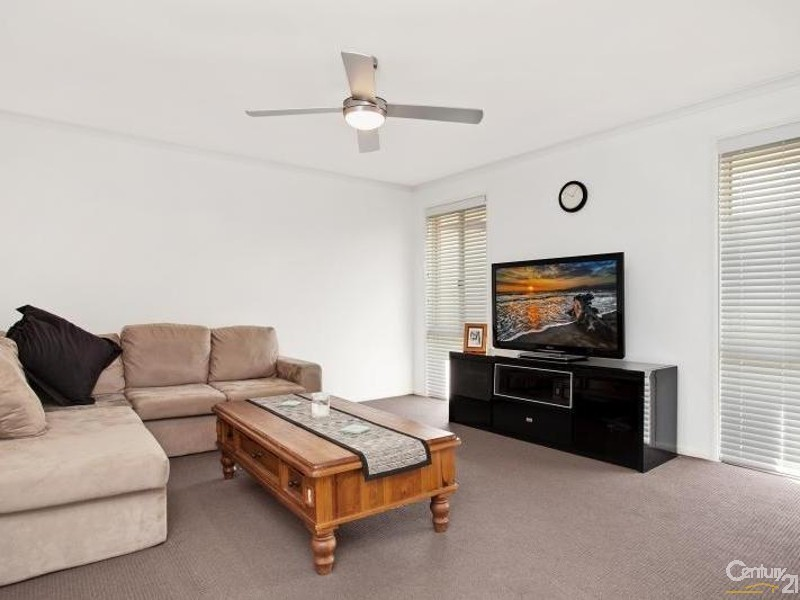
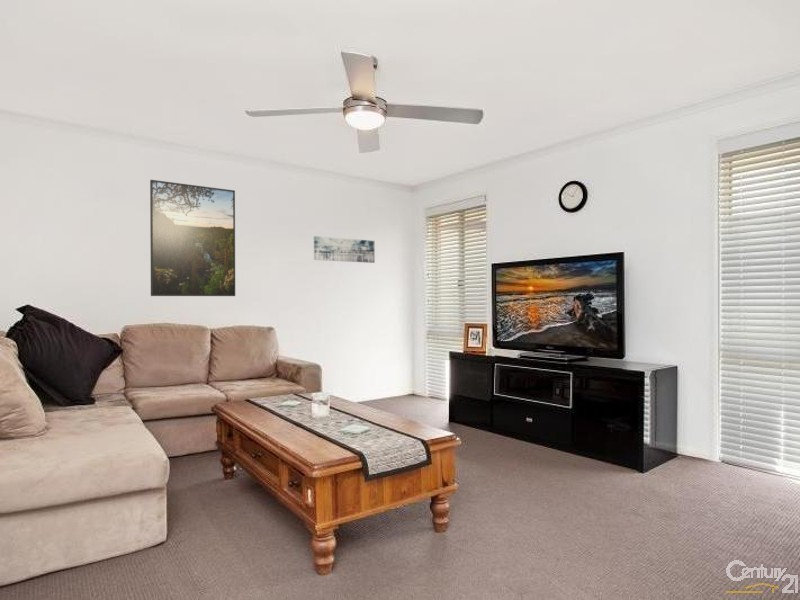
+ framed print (194, 240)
+ wall art (345, 250)
